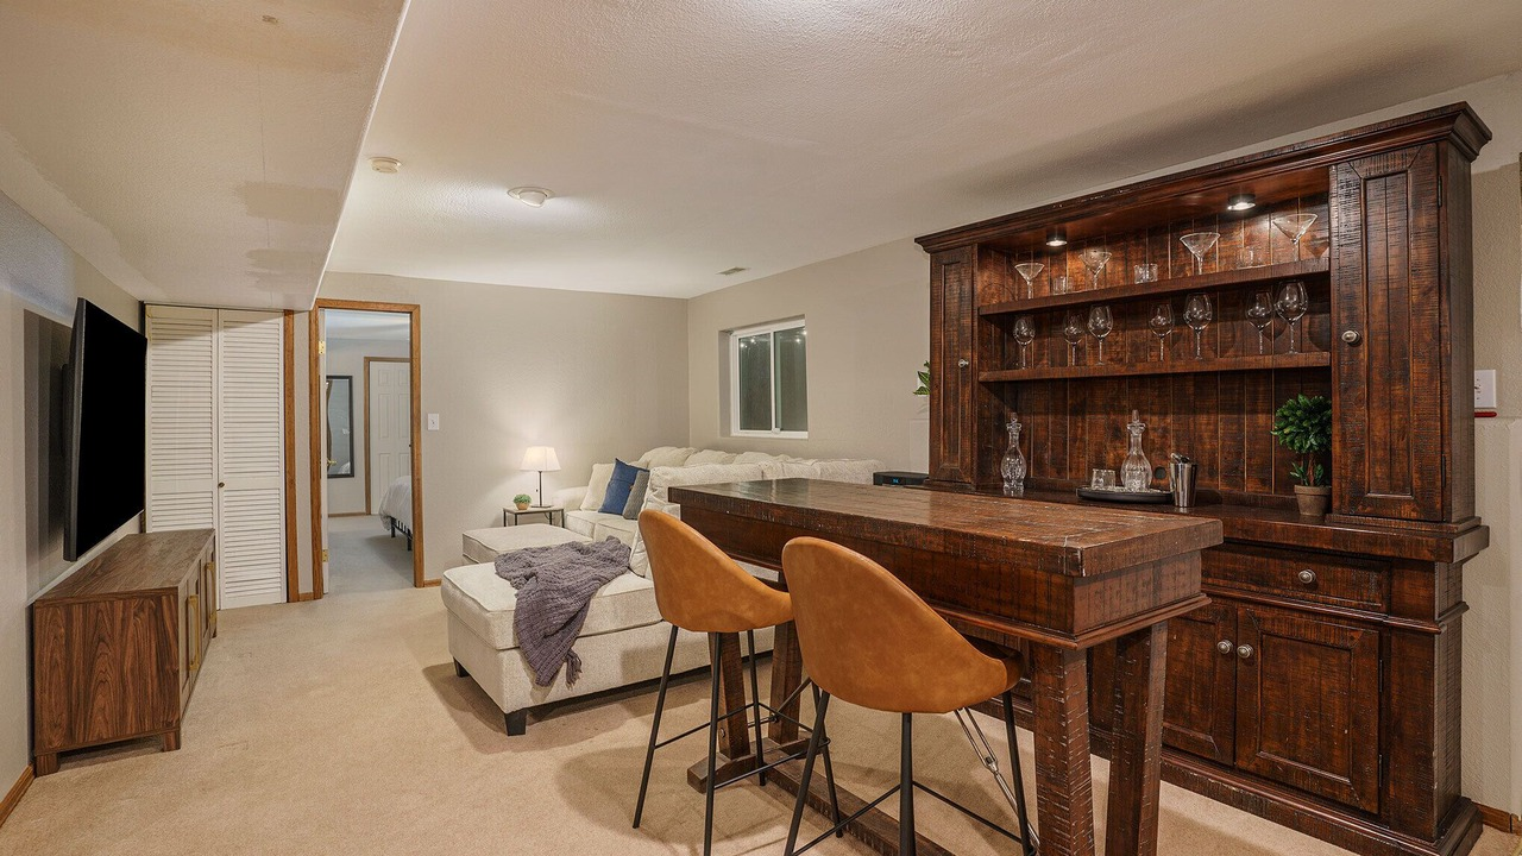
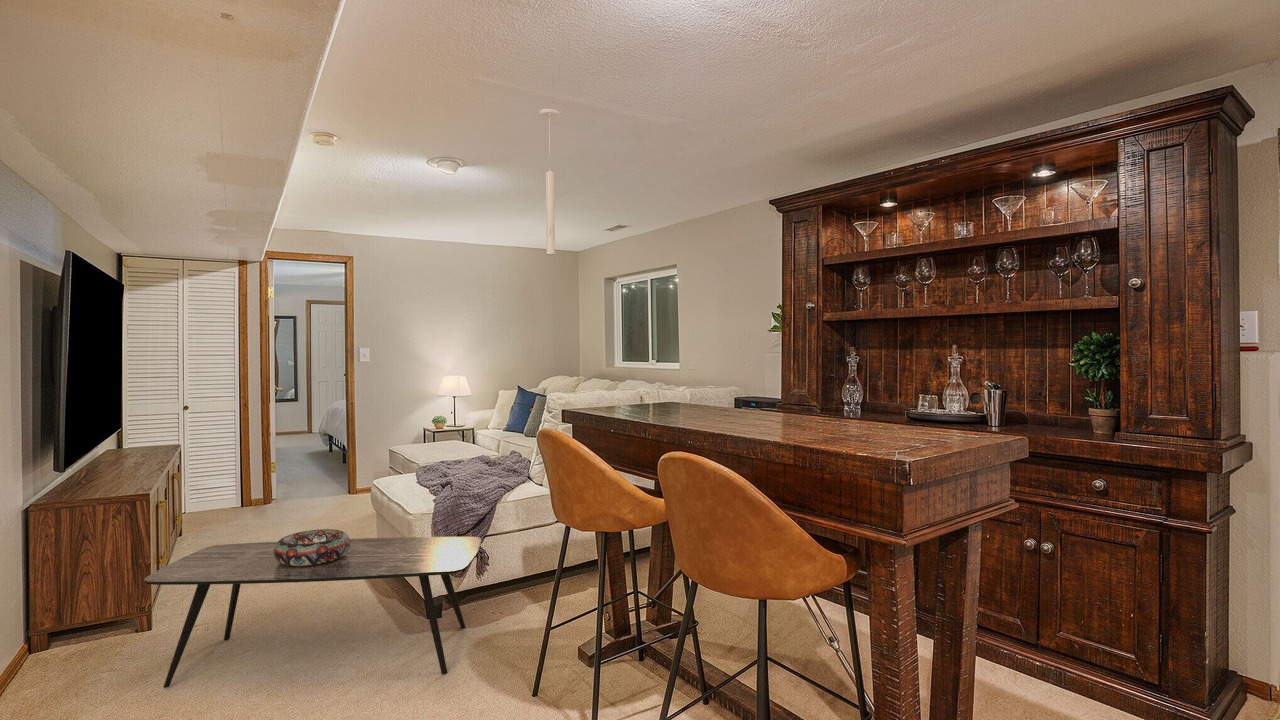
+ ceiling light (550, 183)
+ decorative bowl (313, 547)
+ coffee table (329, 580)
